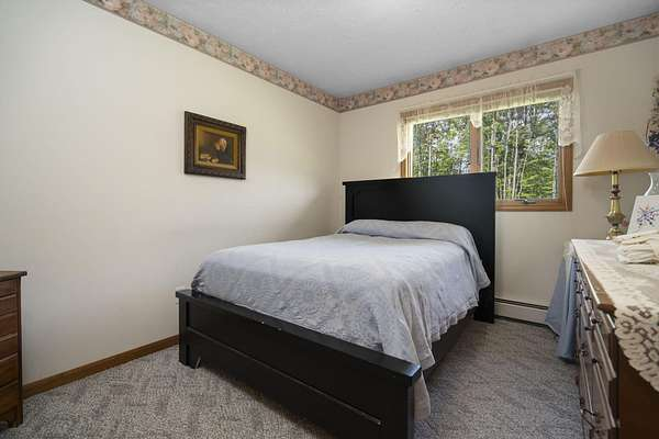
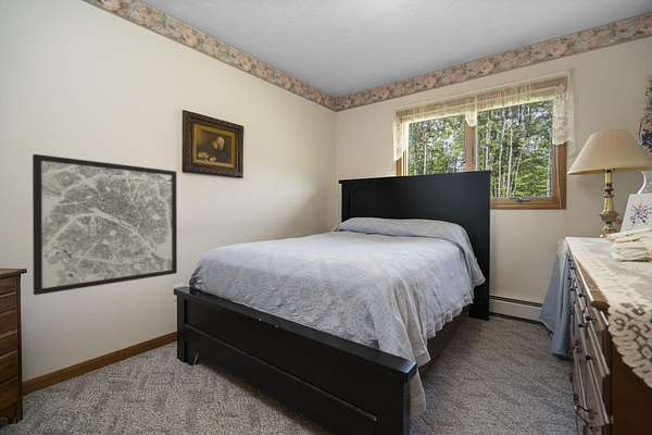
+ wall art (115, 223)
